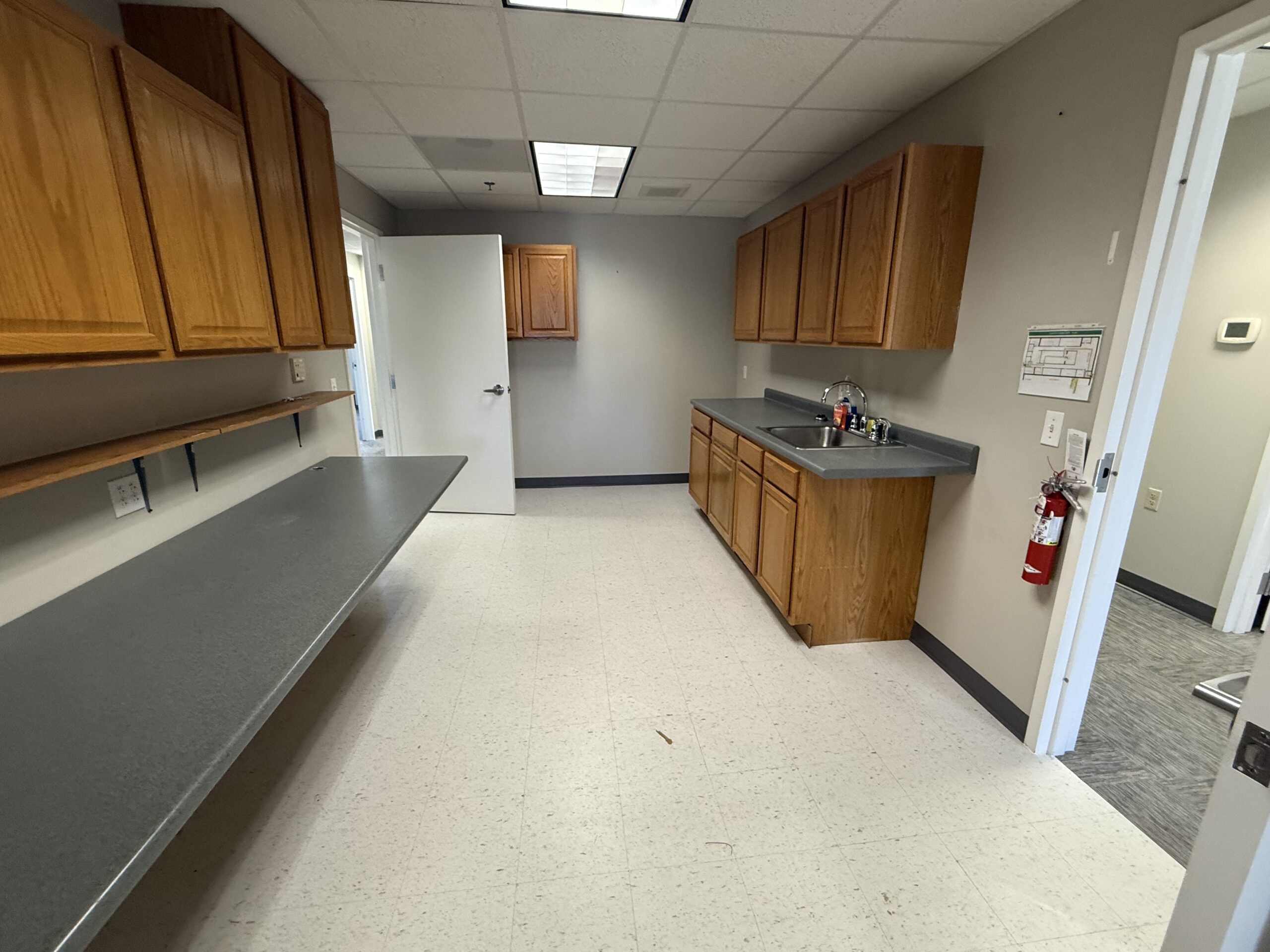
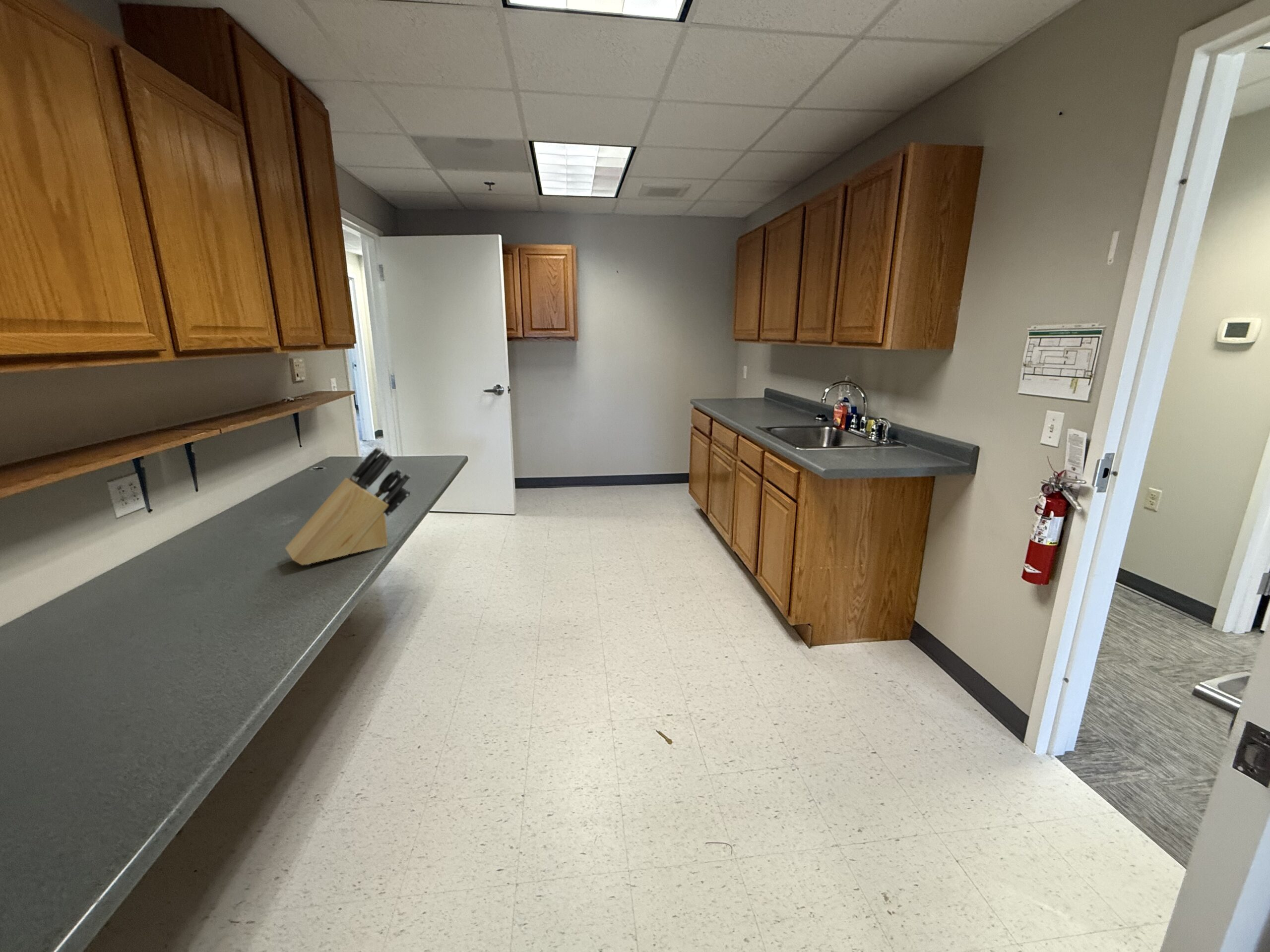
+ knife block (349, 501)
